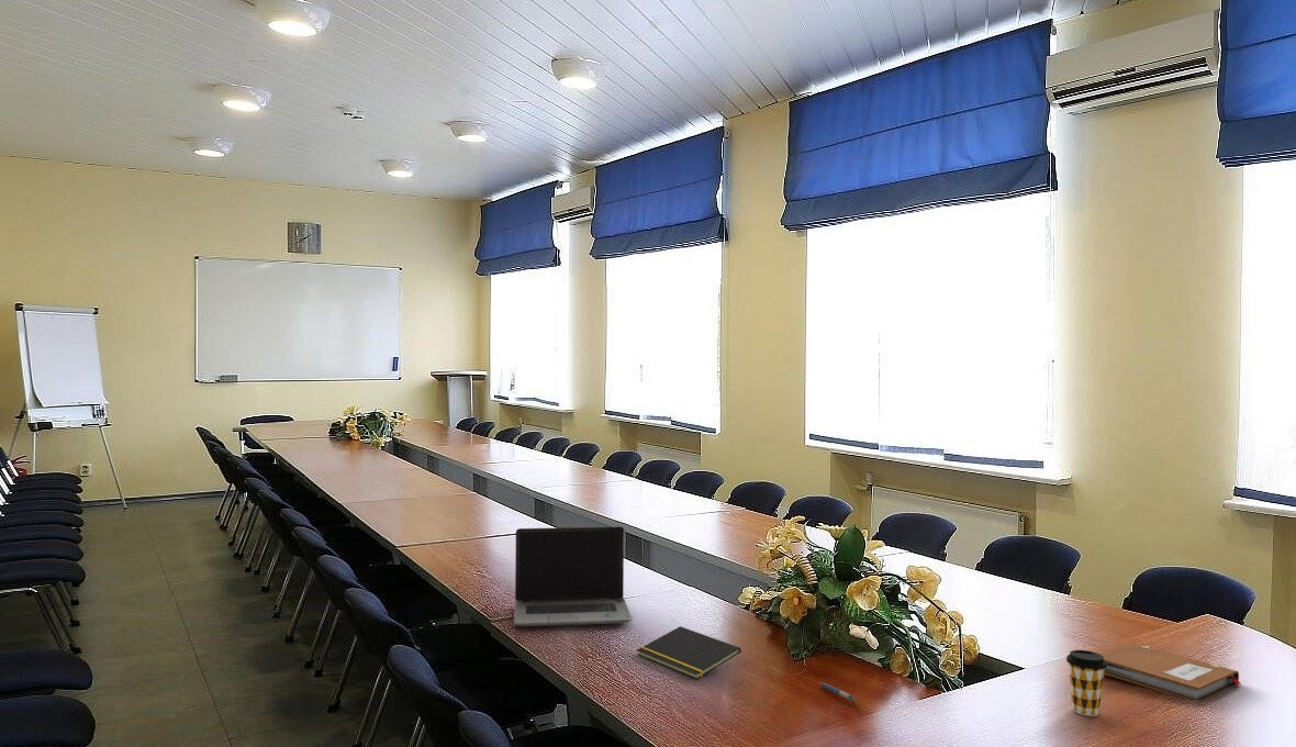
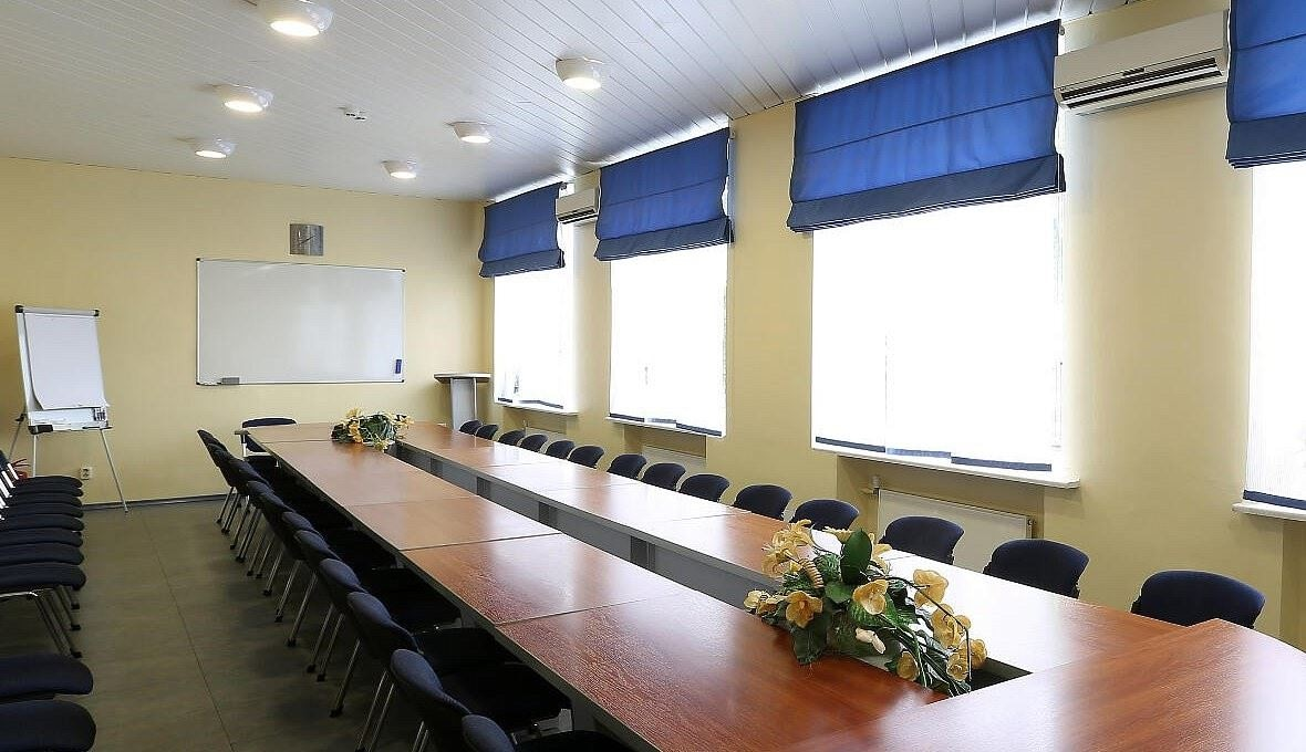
- notebook (1166, 670)
- laptop computer (571, 575)
- coffee cup (1085, 682)
- notepad (688, 650)
- pen (838, 691)
